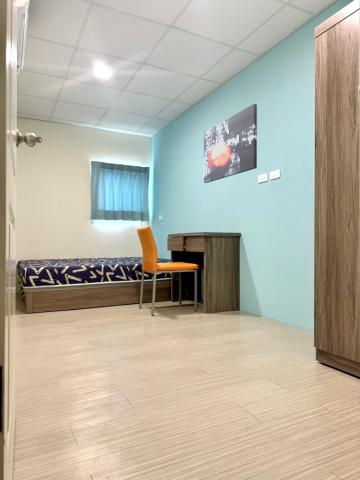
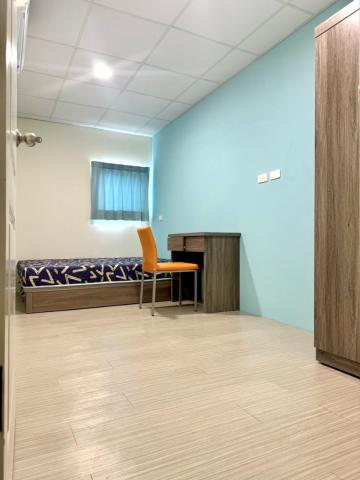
- wall art (227, 148)
